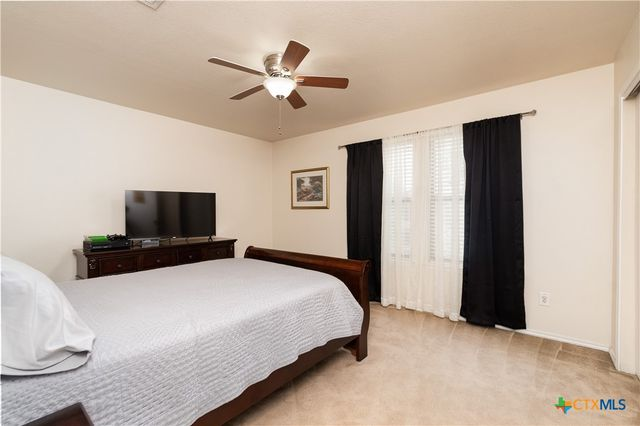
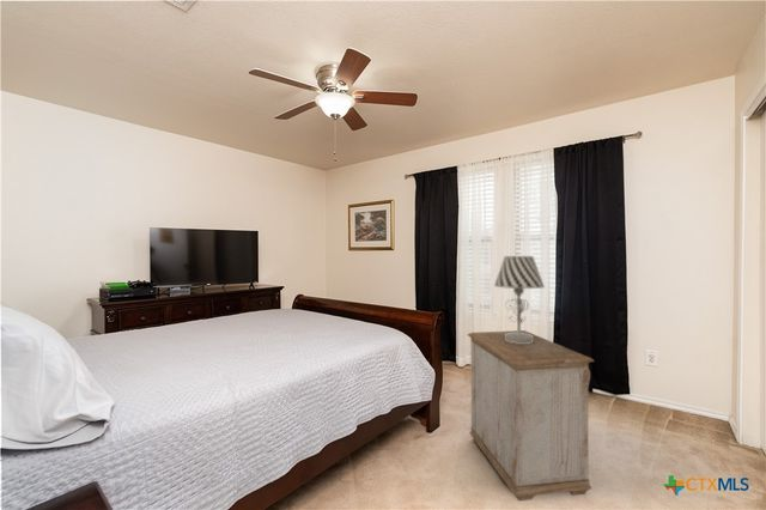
+ table lamp (518, 297)
+ nightstand (522, 402)
